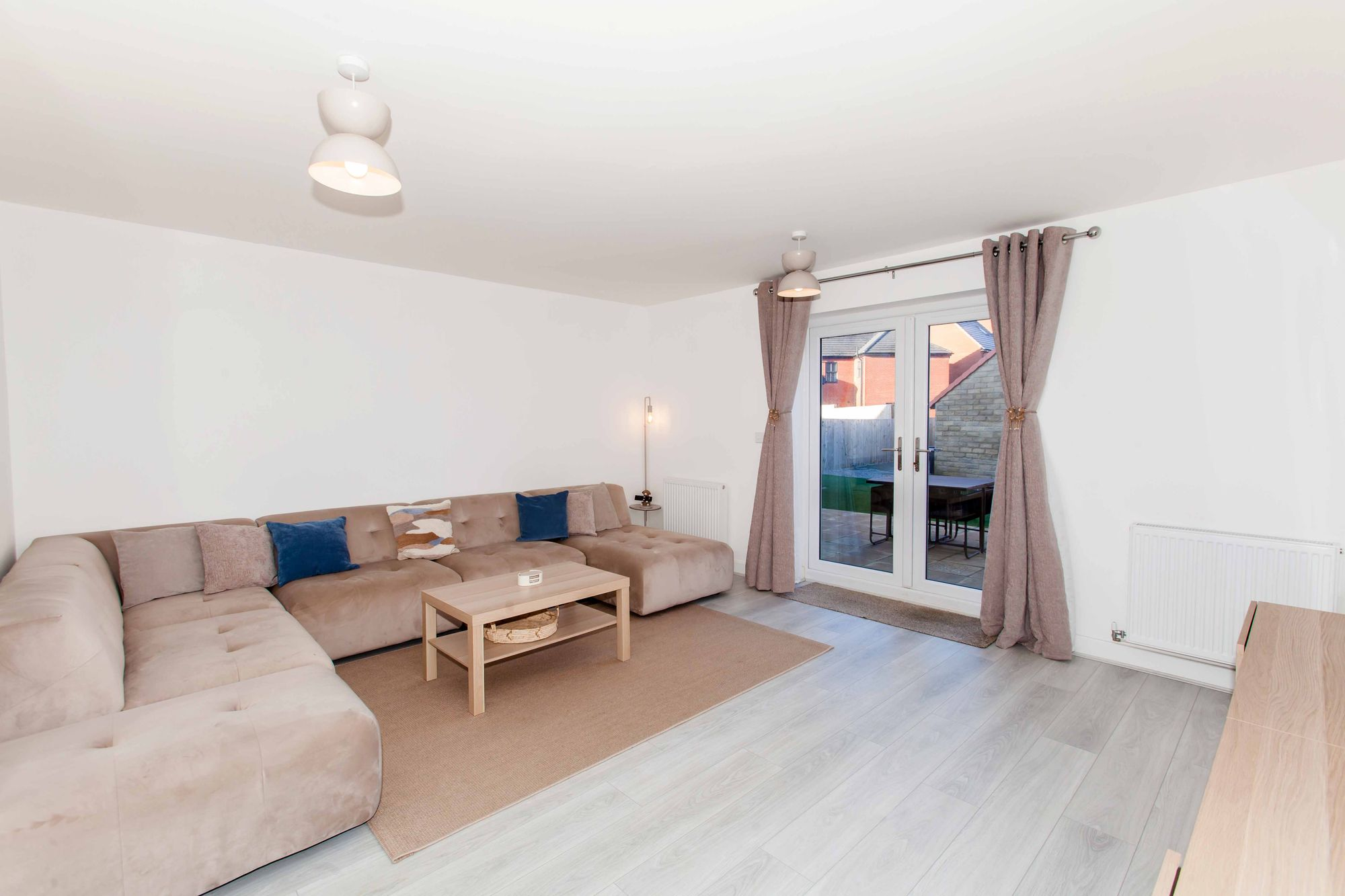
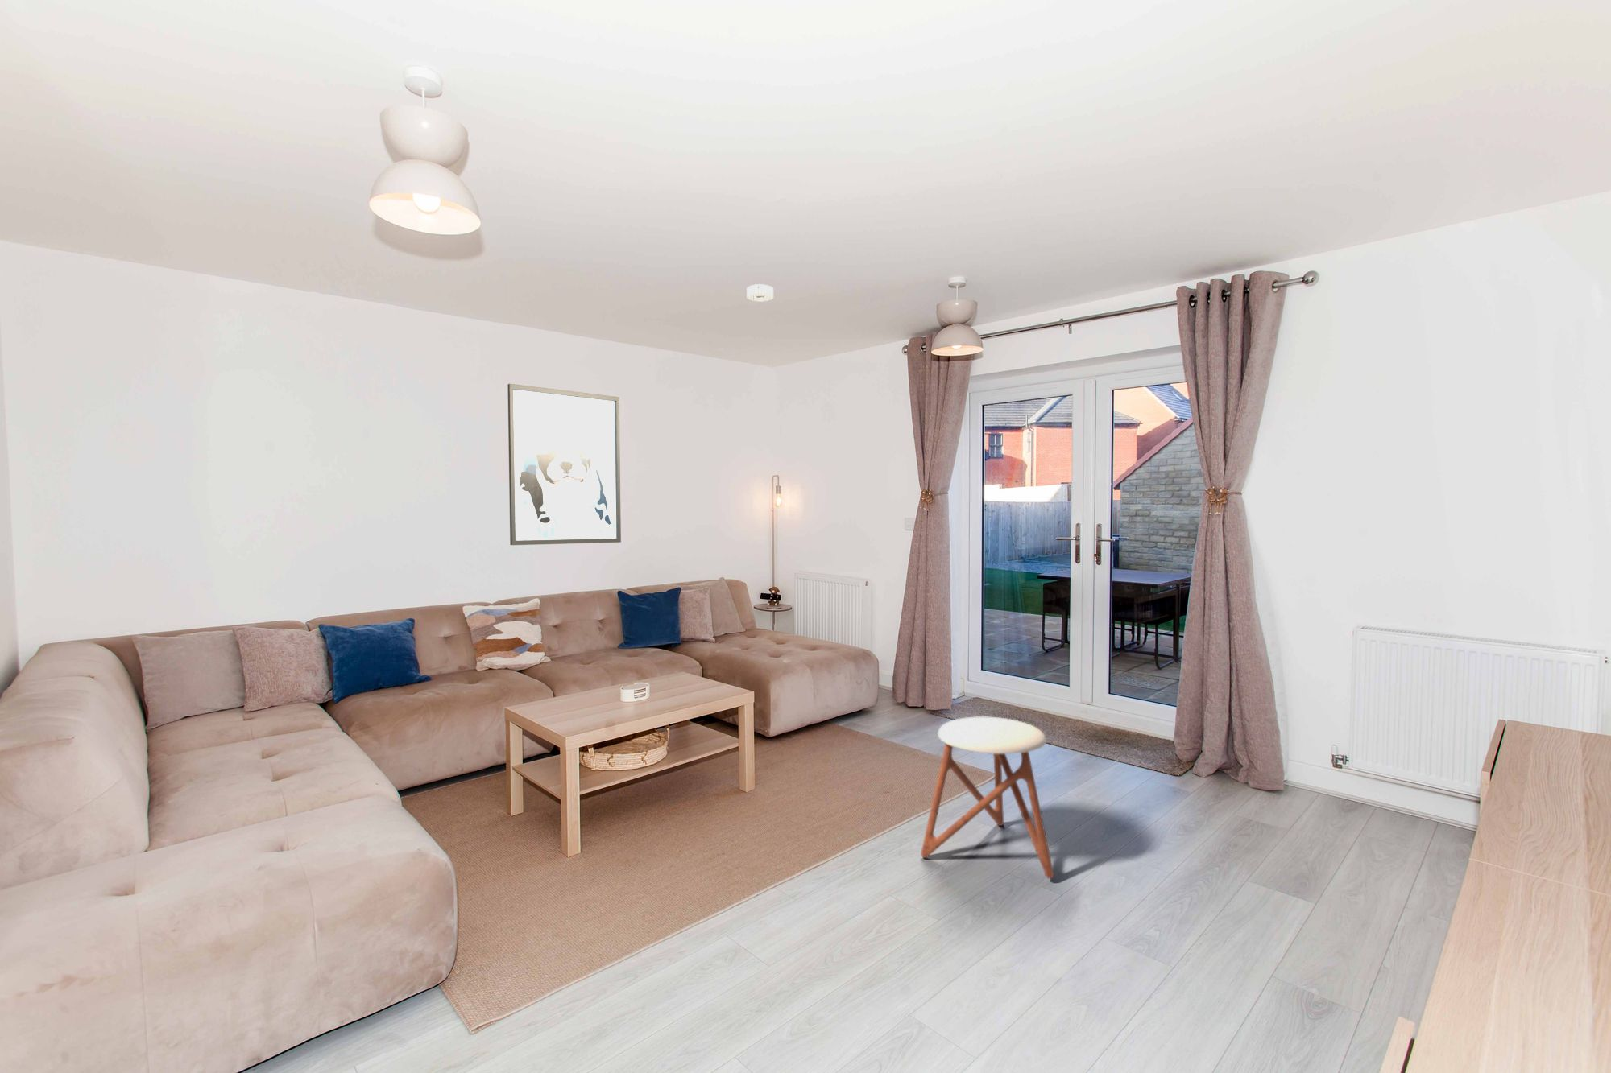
+ stool (980, 792)
+ wall art (567, 467)
+ smoke detector (759, 292)
